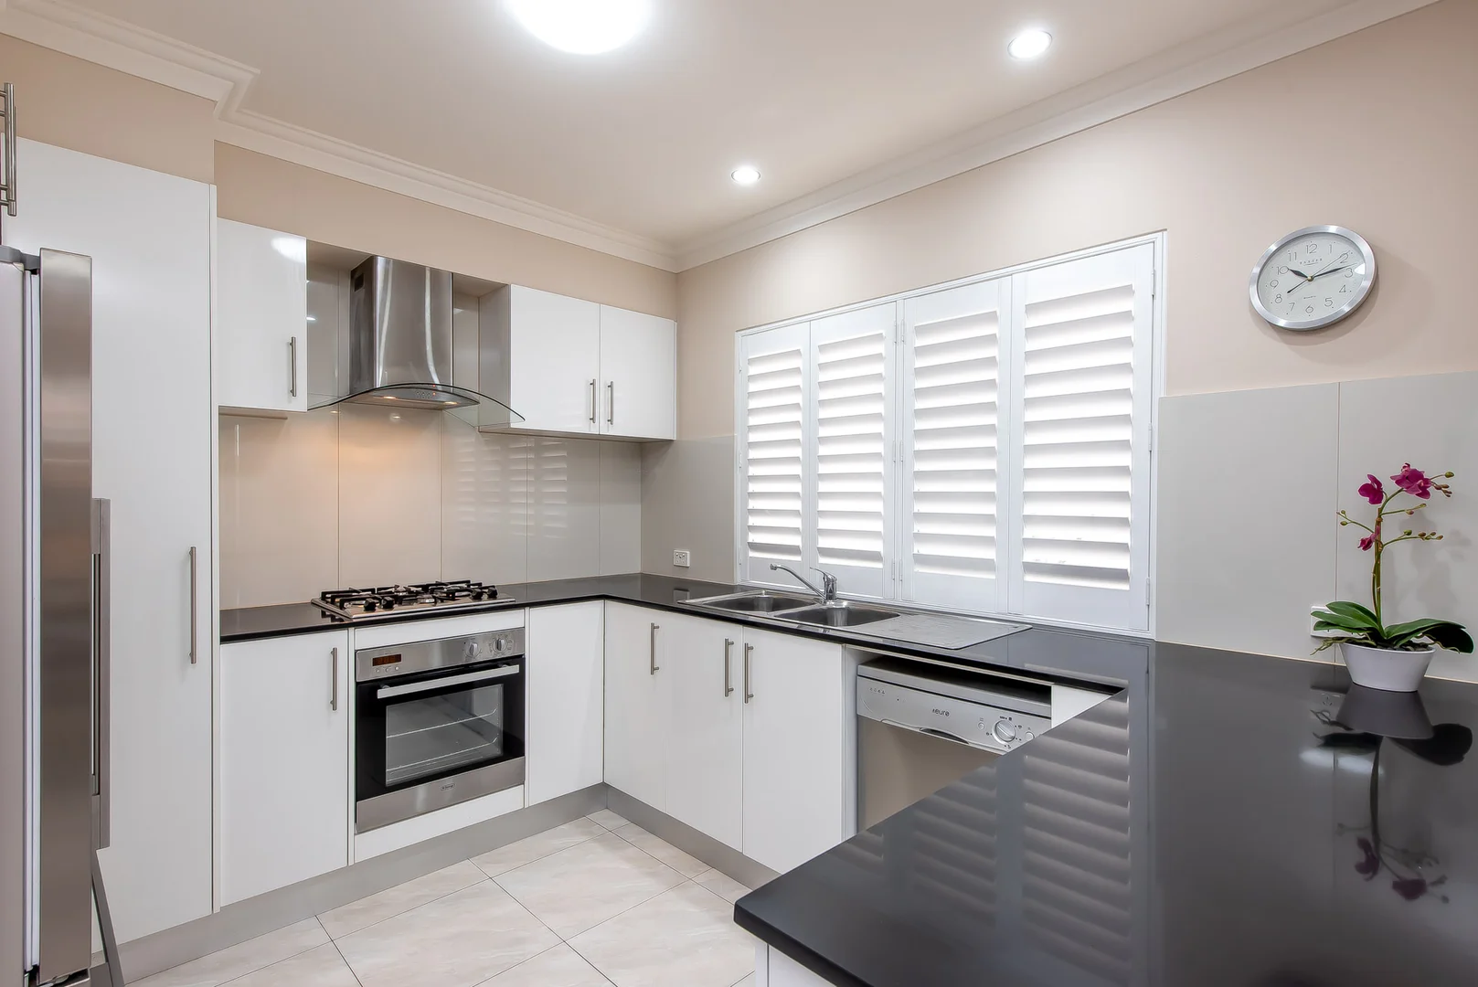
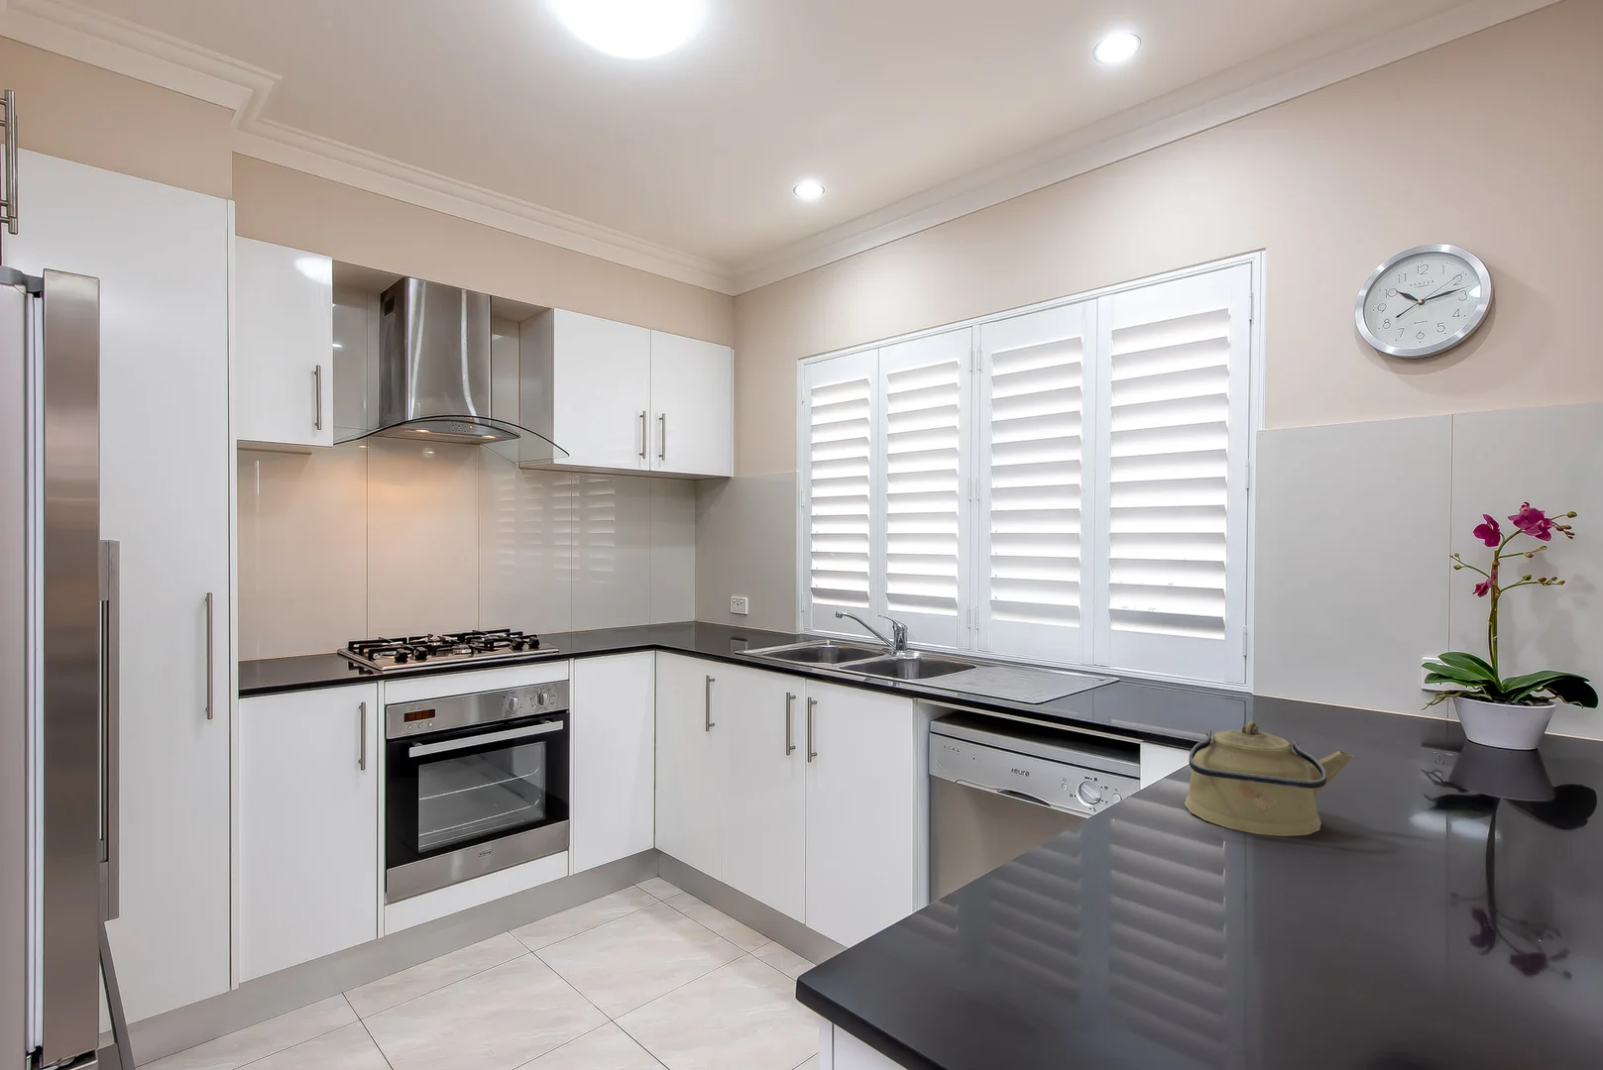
+ kettle (1265, 770)
